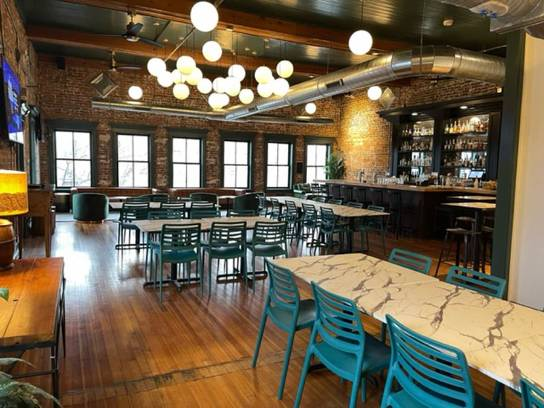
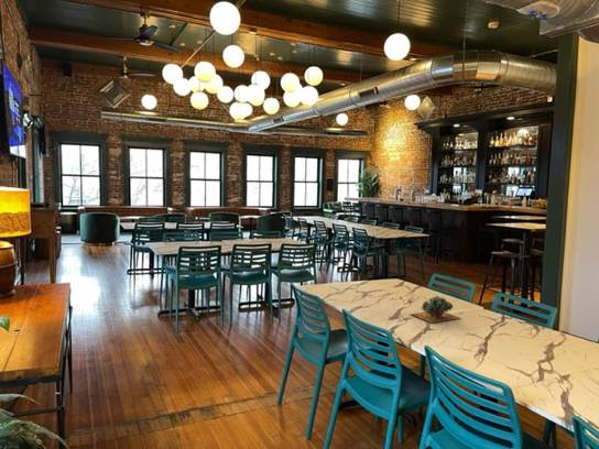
+ succulent plant (435, 306)
